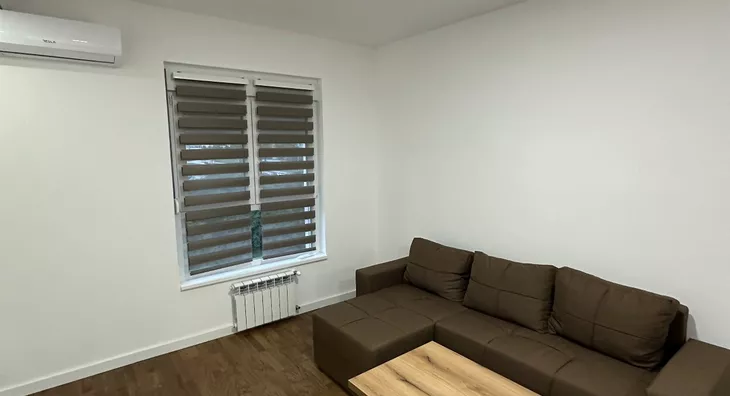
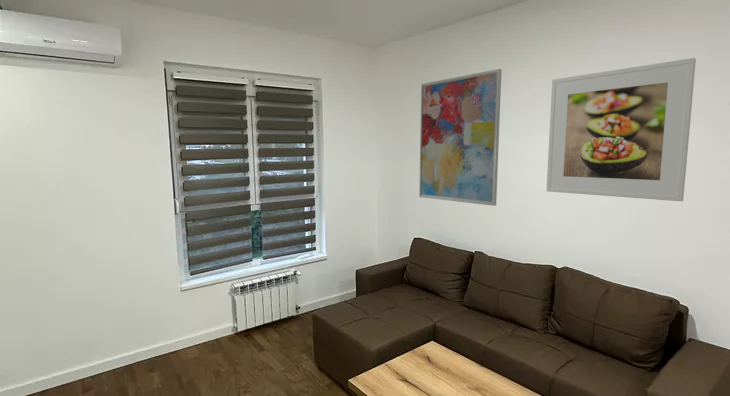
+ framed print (610, 134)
+ wall art (455, 140)
